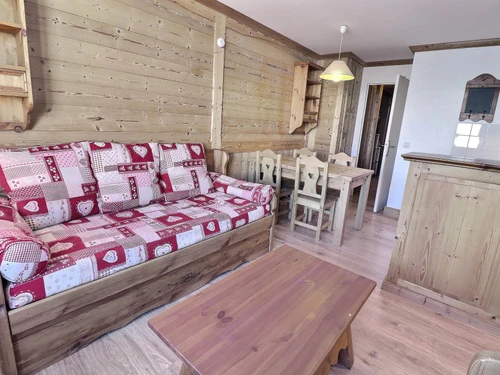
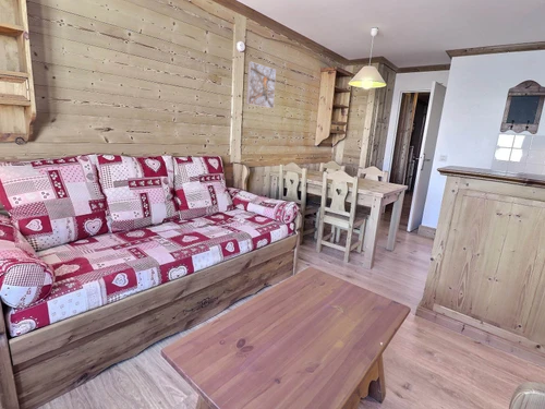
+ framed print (262, 86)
